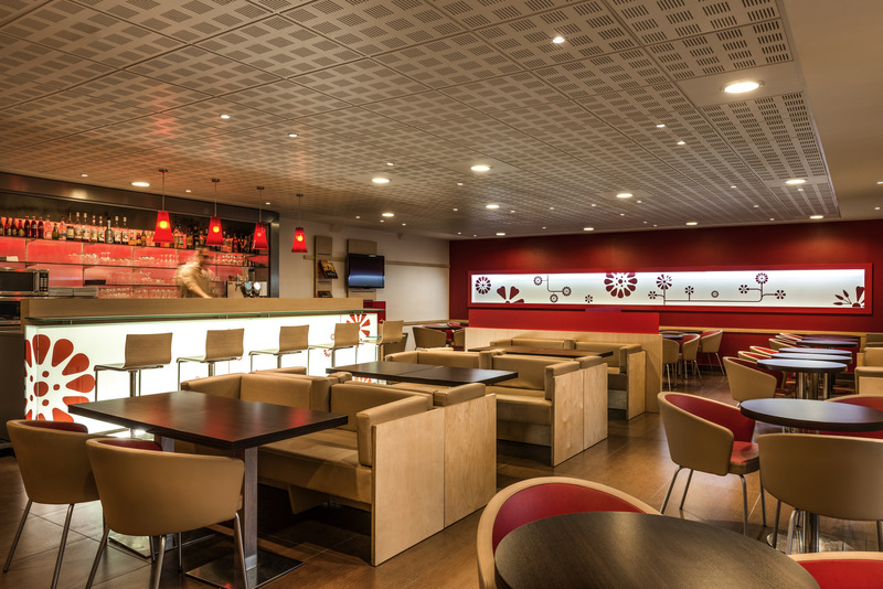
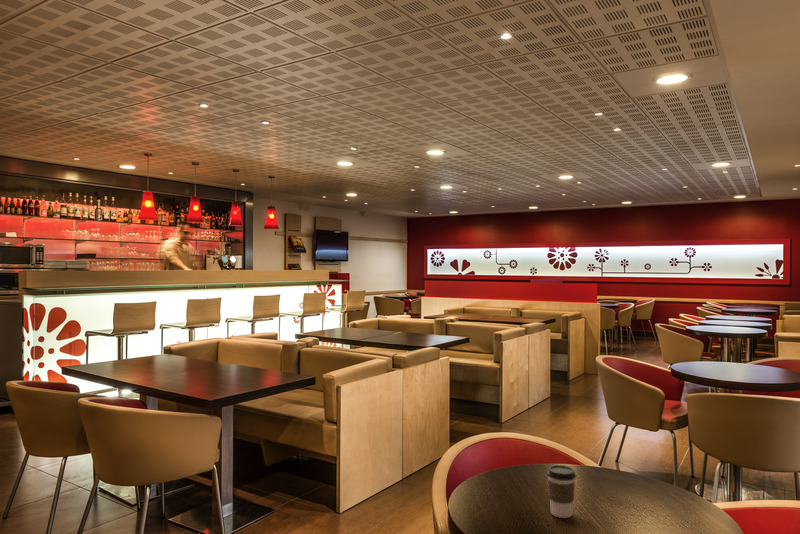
+ coffee cup (561, 491)
